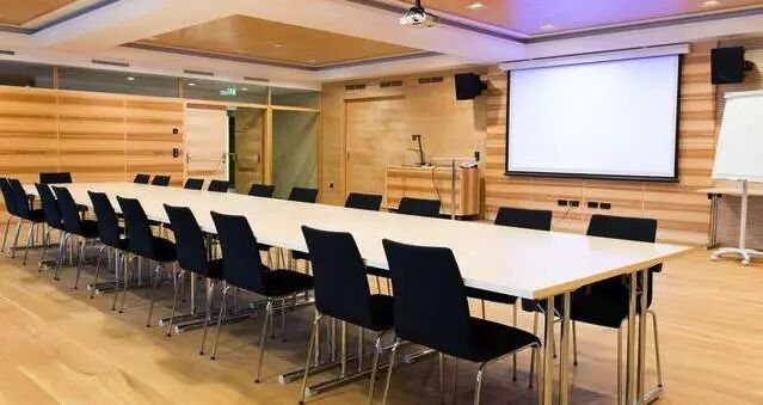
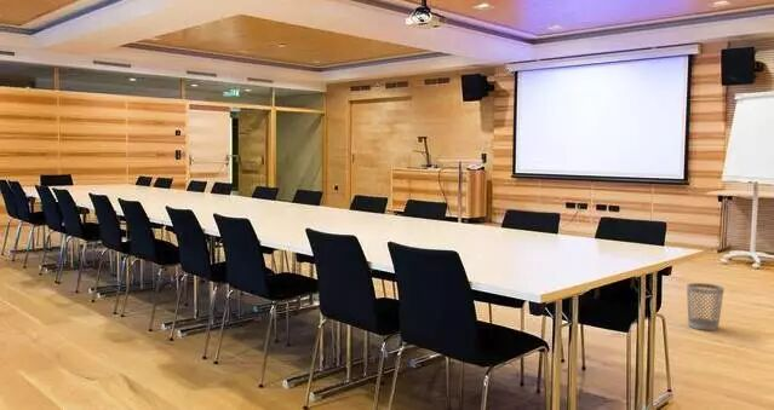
+ wastebasket (704, 306)
